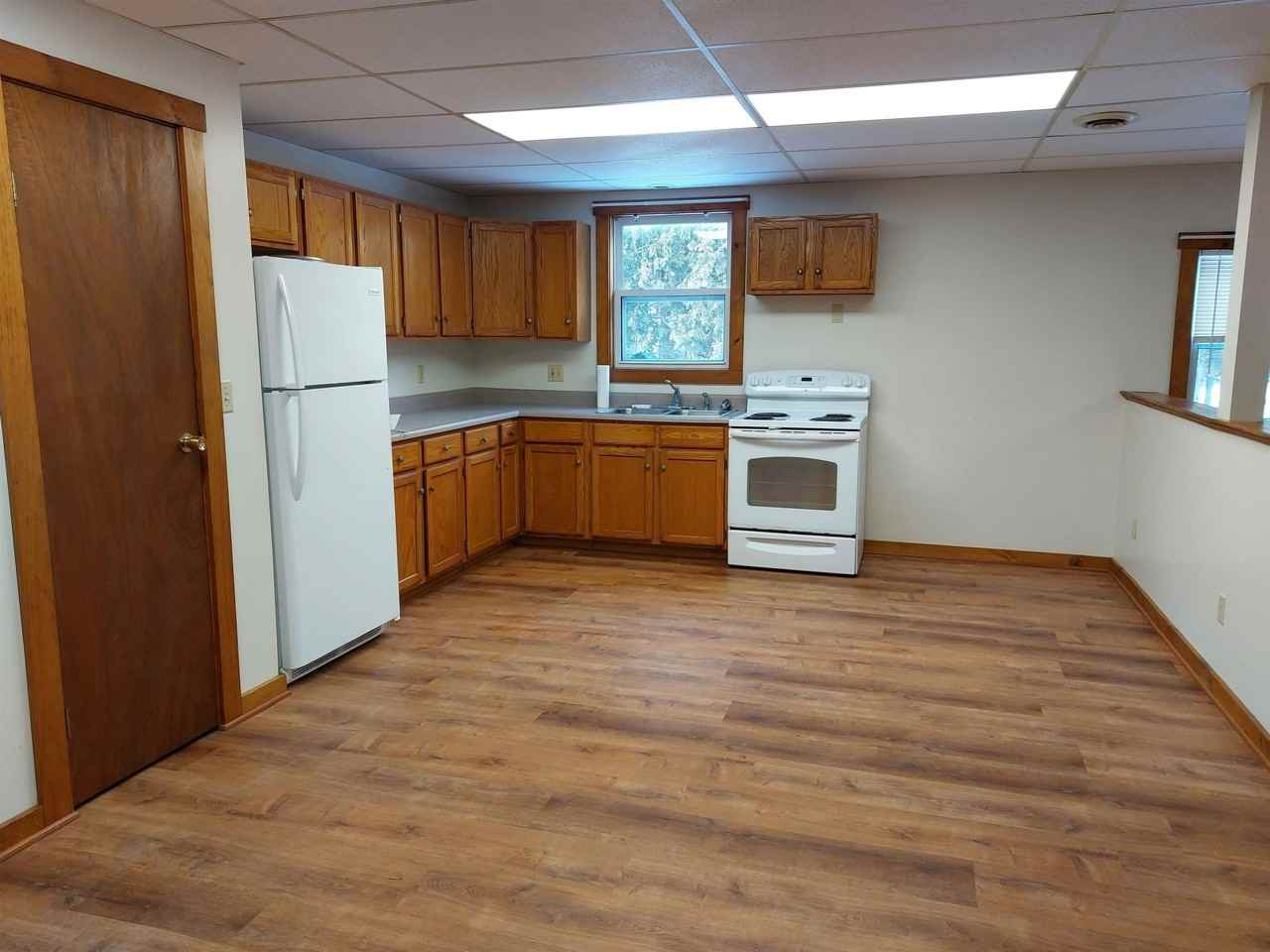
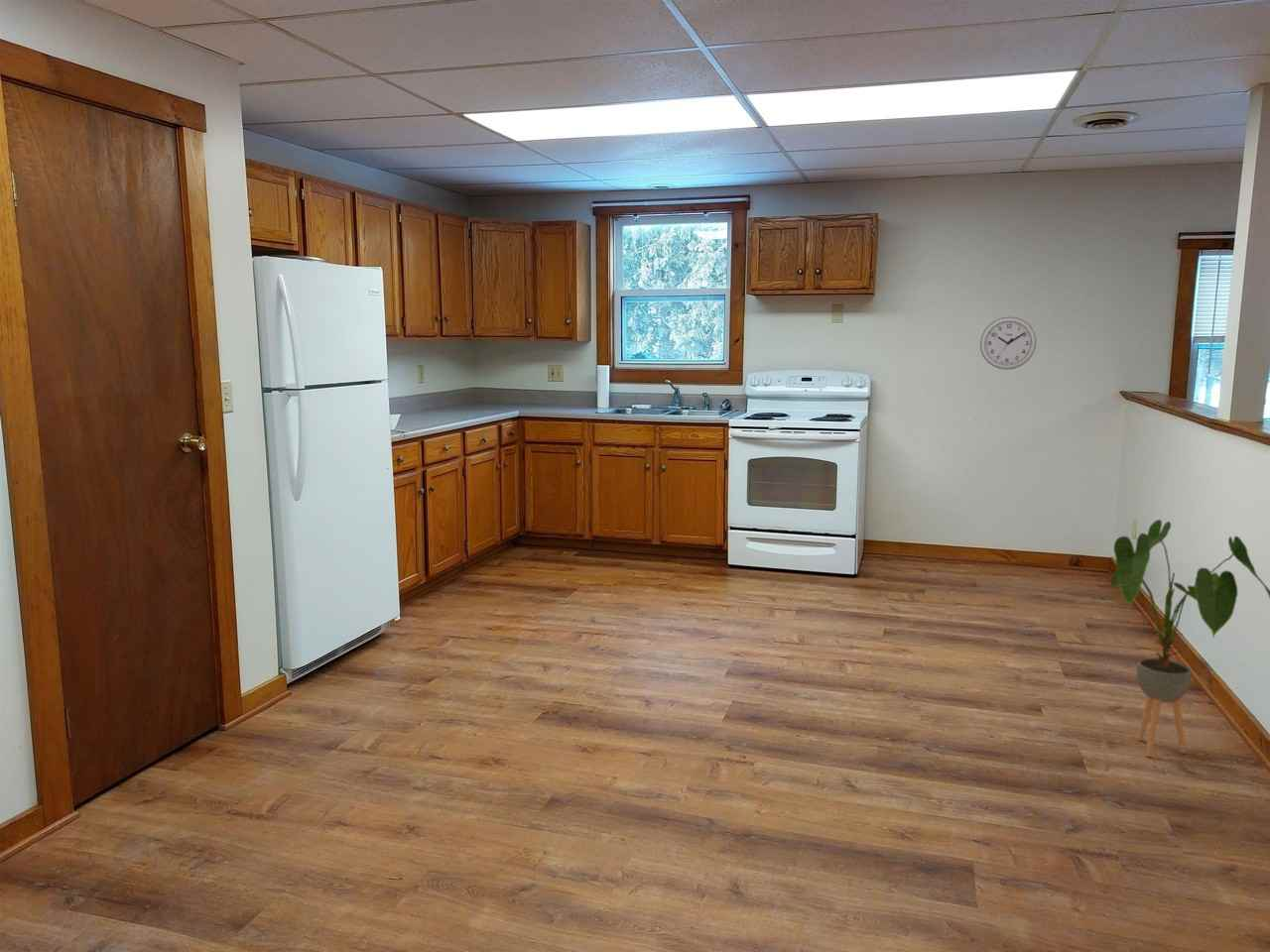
+ house plant (1179, 647)
+ wall clock (1007, 343)
